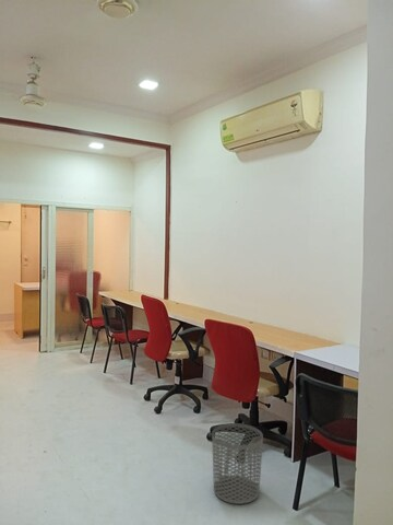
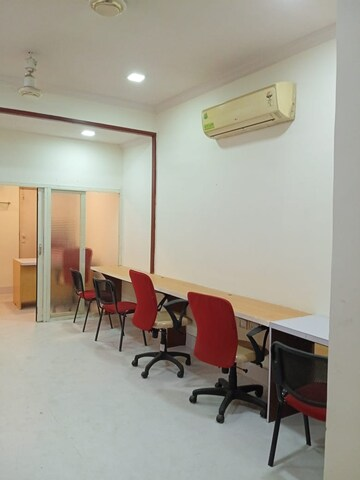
- waste bin (236, 463)
